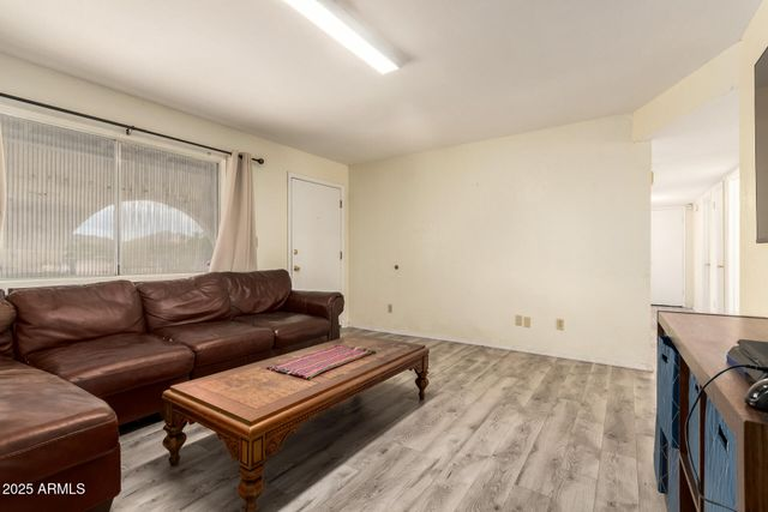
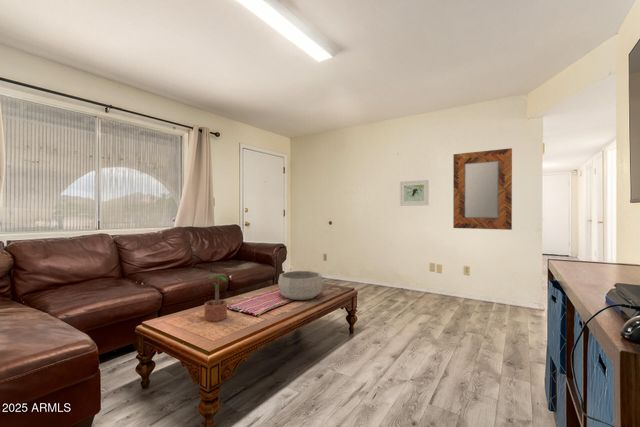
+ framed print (413, 193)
+ home mirror (481, 190)
+ potted plant (217, 296)
+ decorative bowl (300, 285)
